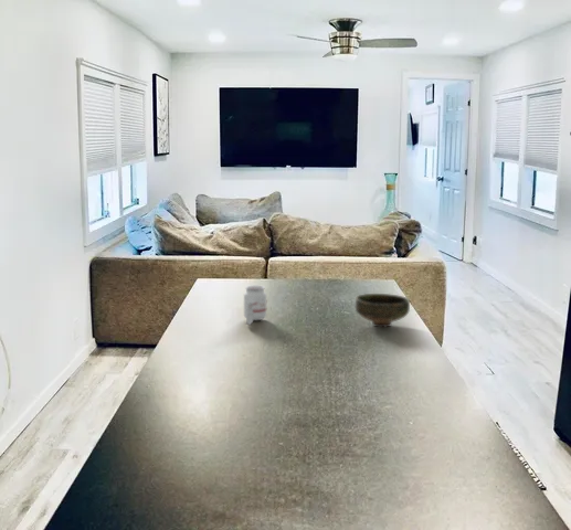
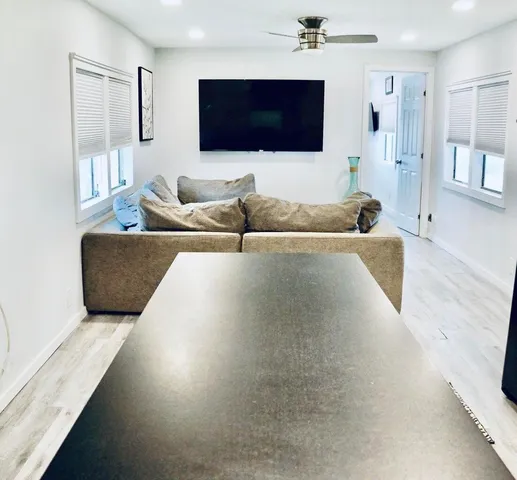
- candle (255, 305)
- bowl (381, 311)
